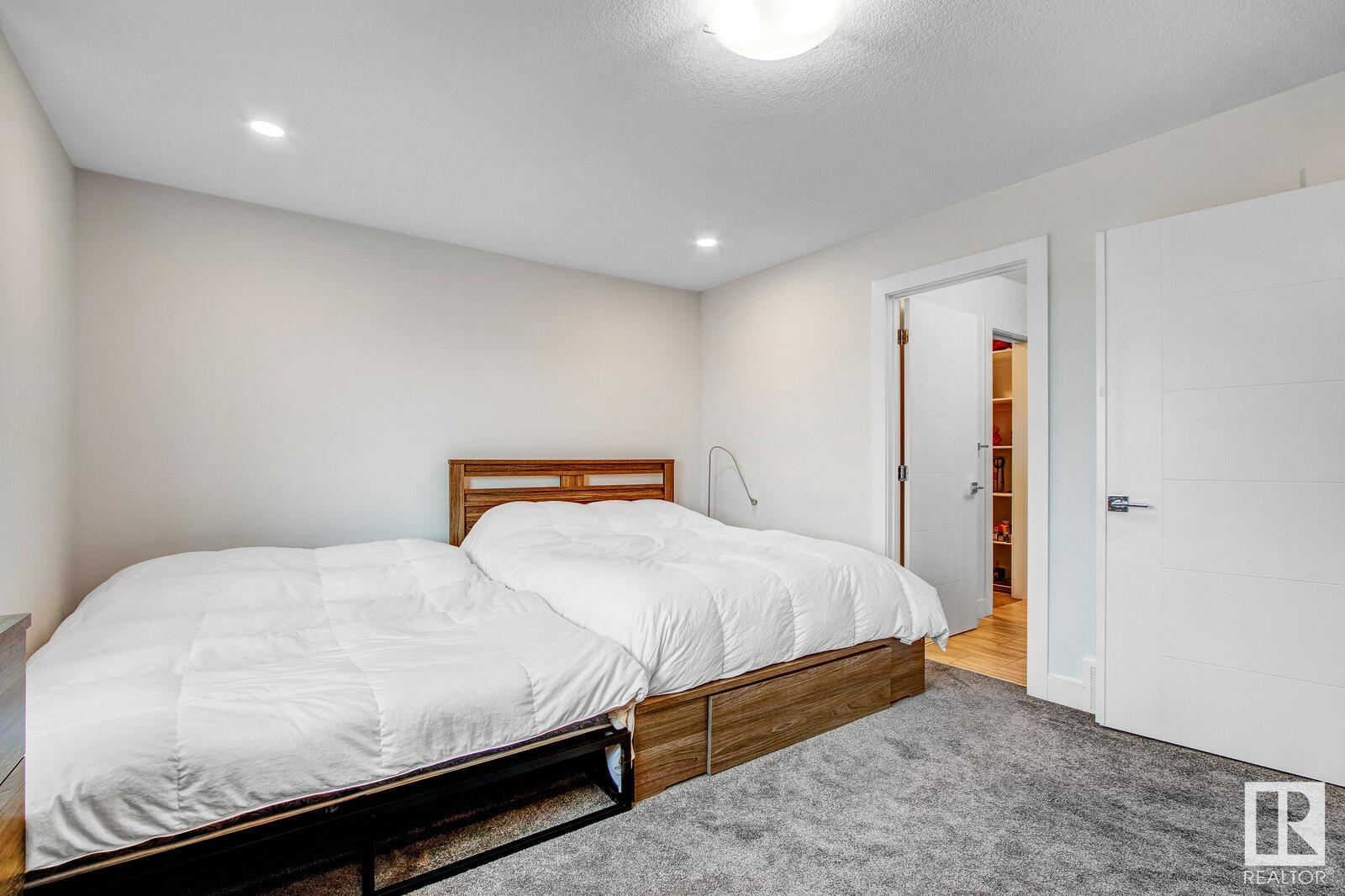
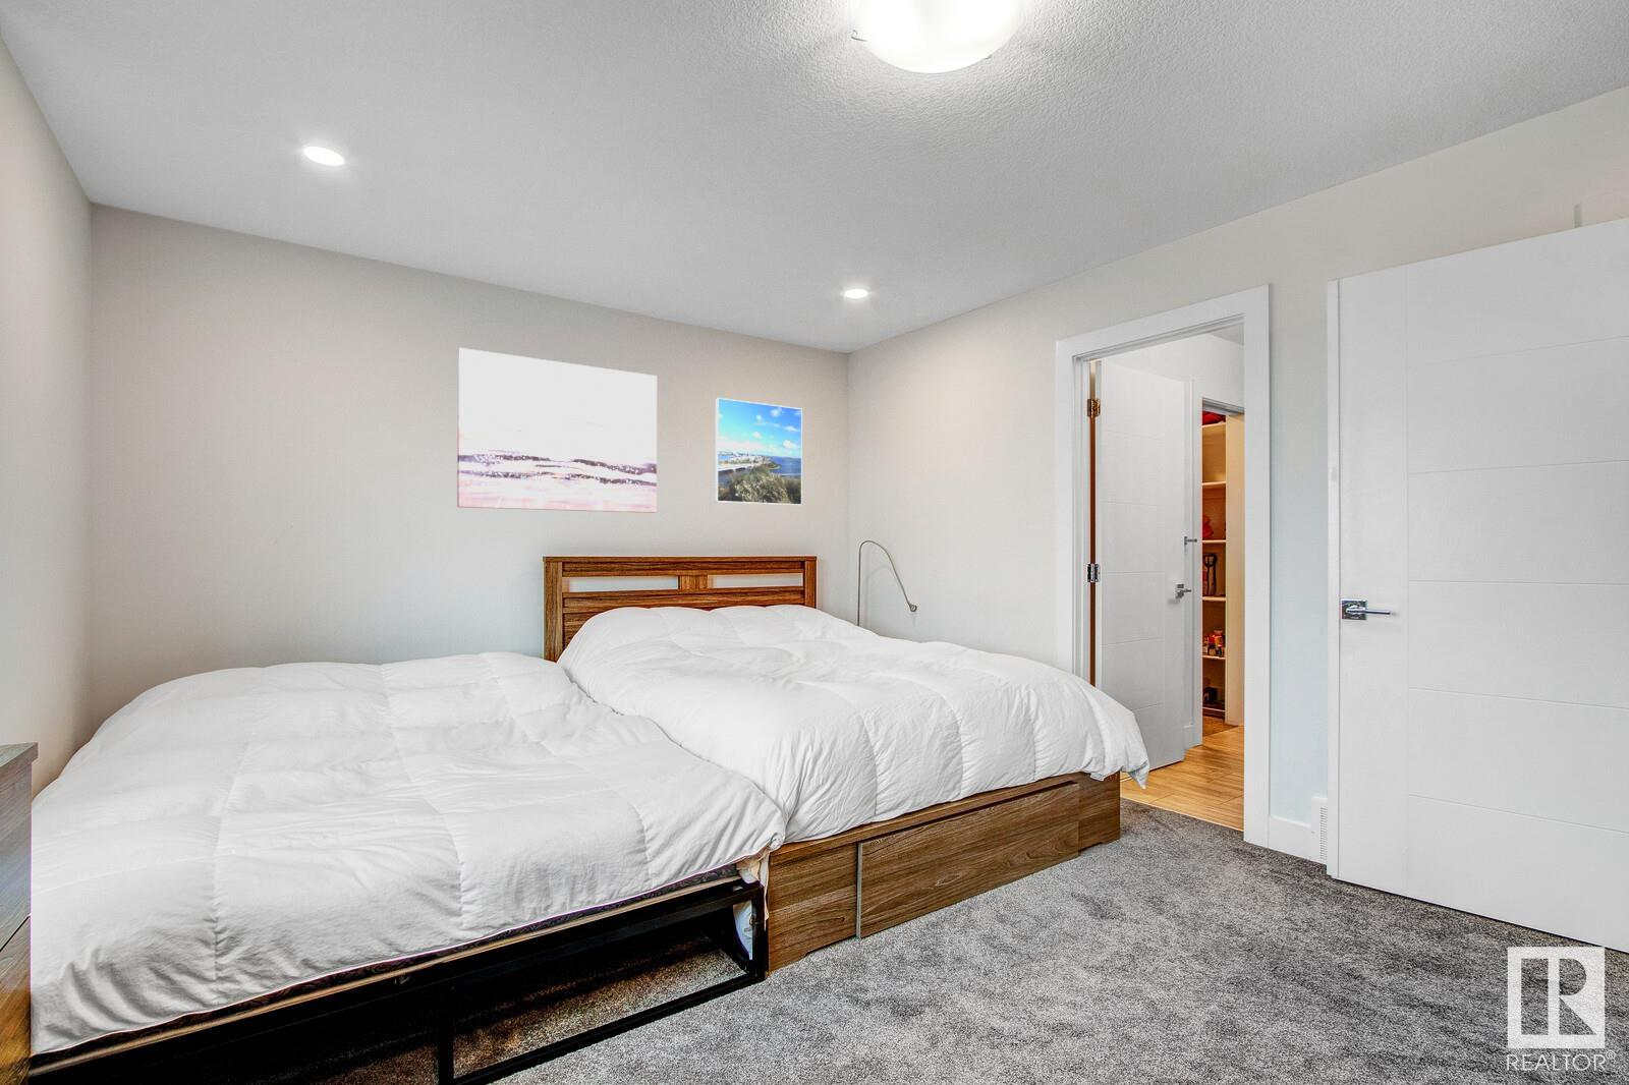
+ wall art (564, 437)
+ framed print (759, 453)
